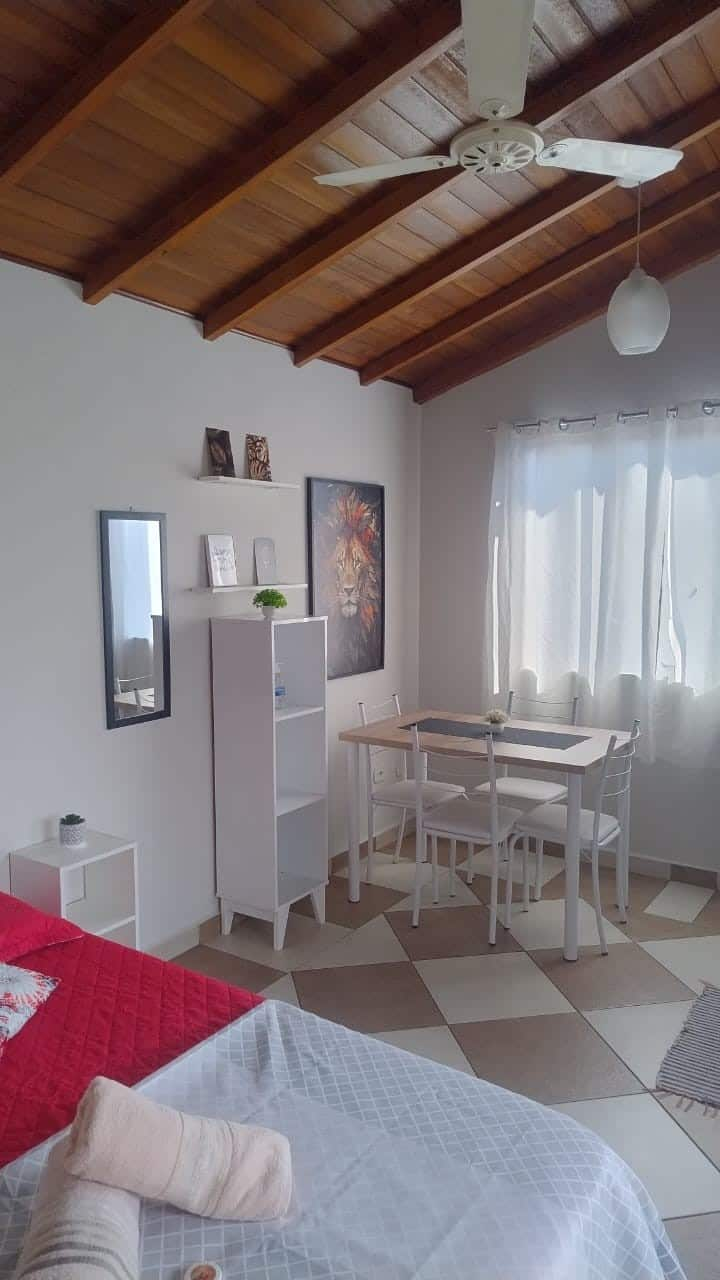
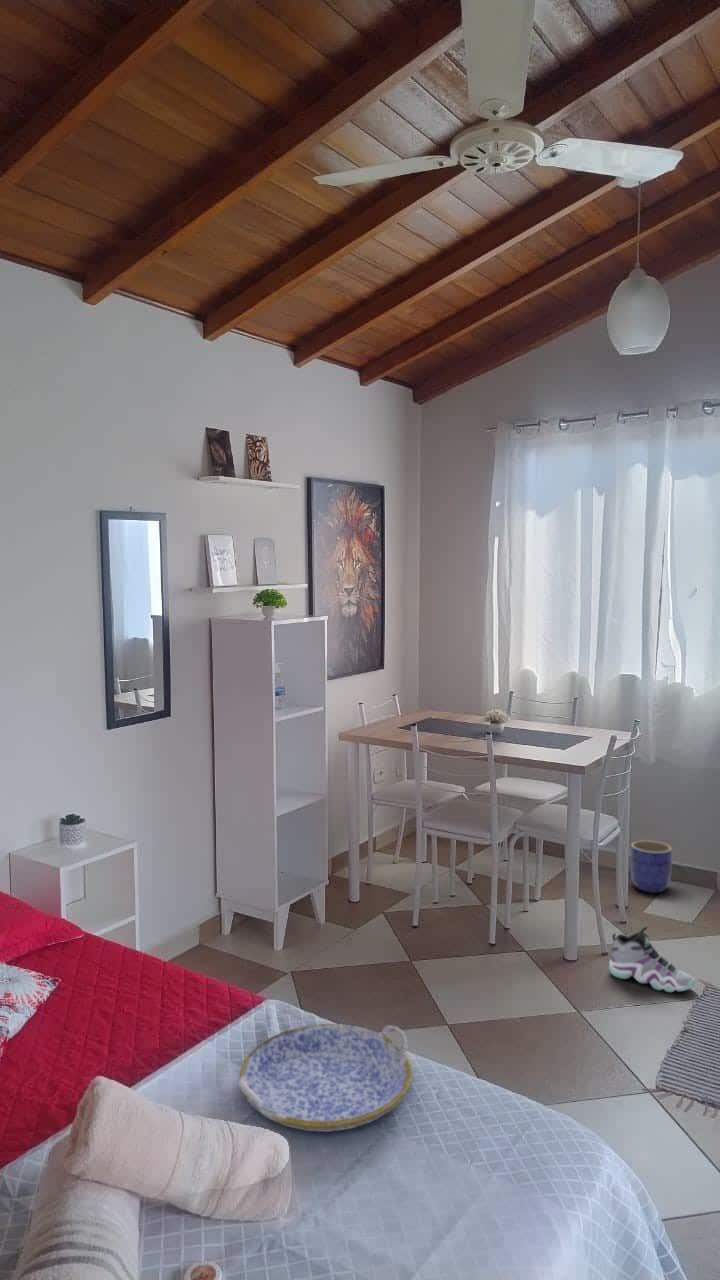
+ serving tray (326, 1072)
+ sneaker (651, 954)
+ planter (650, 867)
